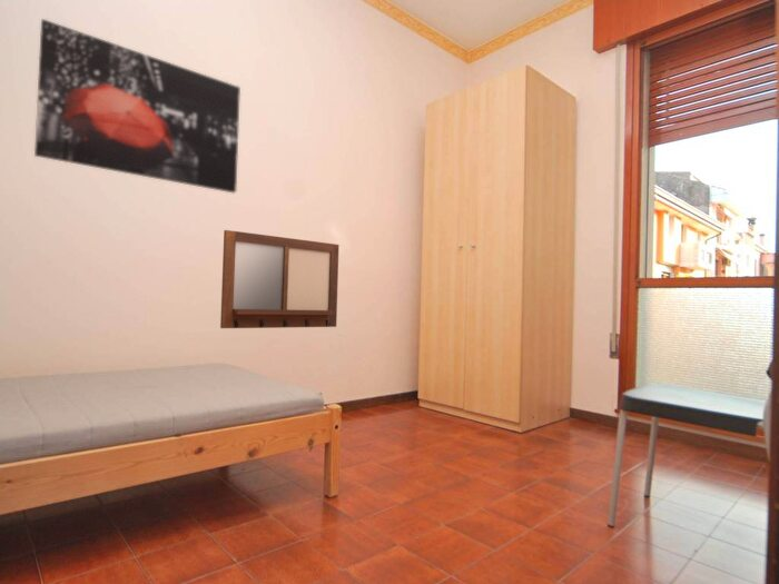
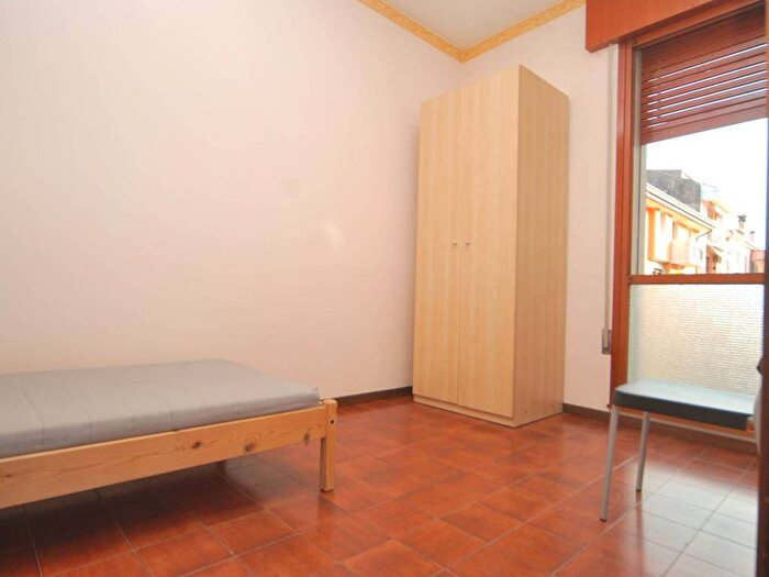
- writing board (287, 283)
- wall art (150, 117)
